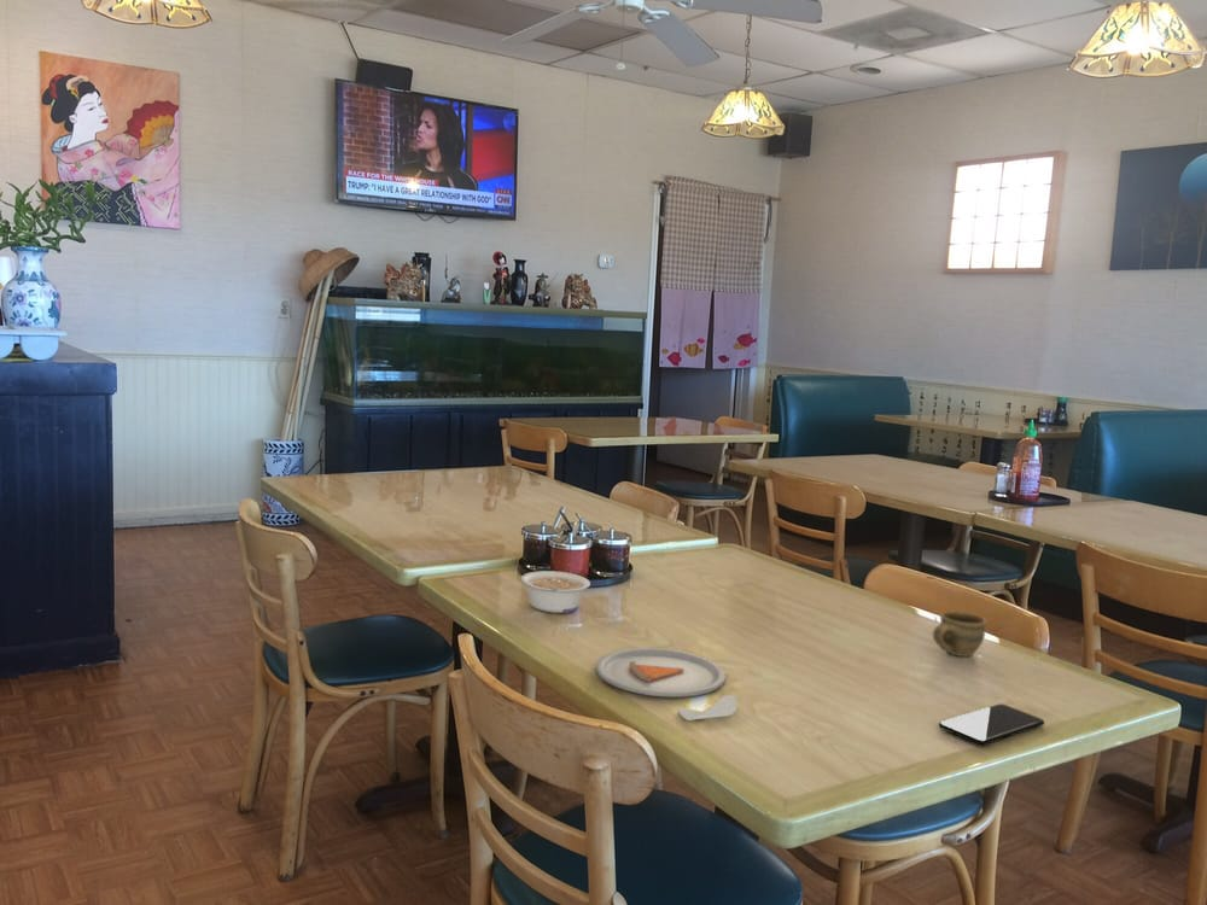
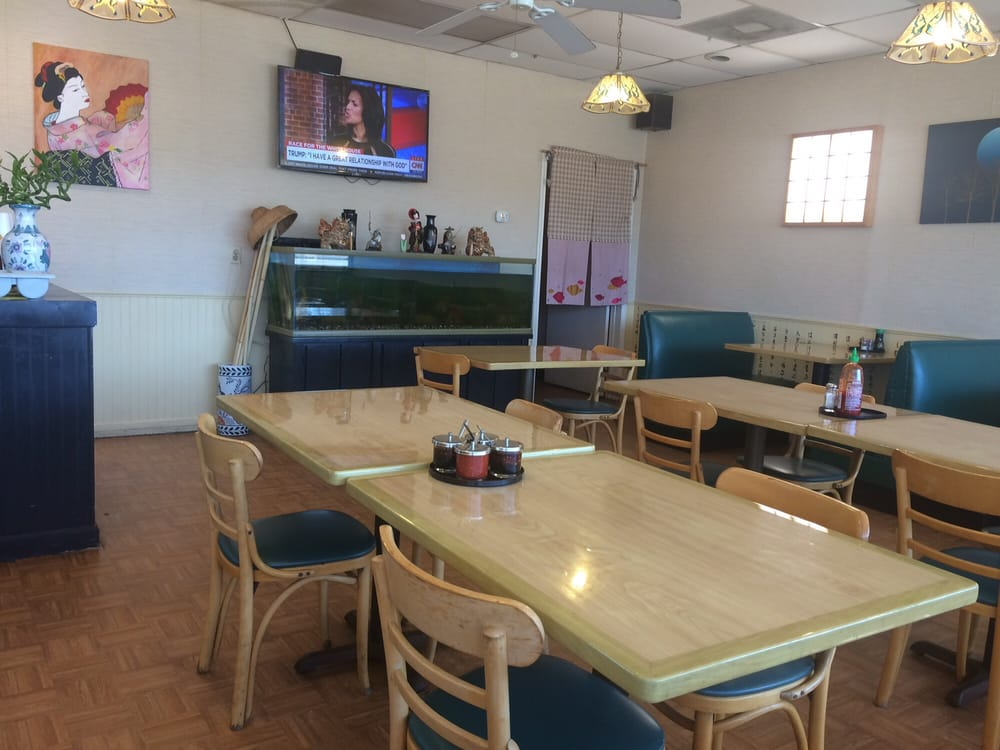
- smartphone (991, 723)
- dinner plate (670, 678)
- cup (955, 635)
- legume (556, 591)
